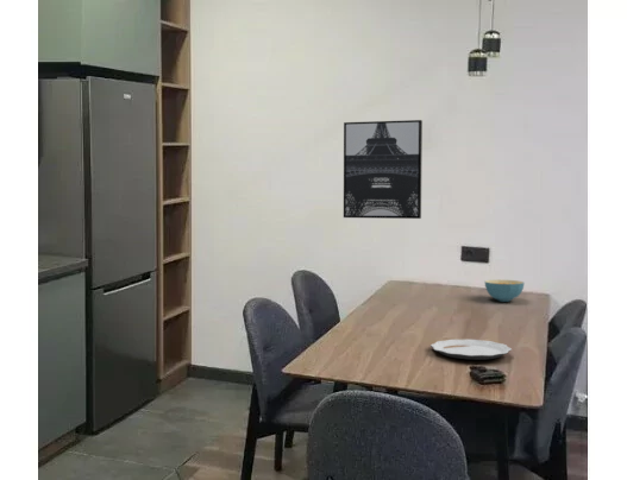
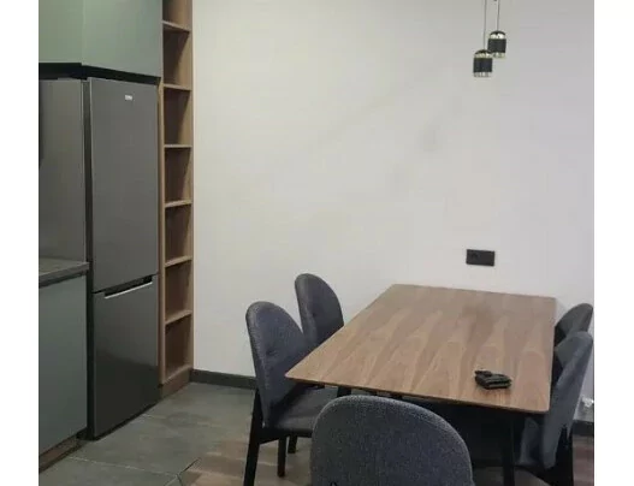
- cereal bowl (503, 291)
- wall art (382, 170)
- plate (470, 349)
